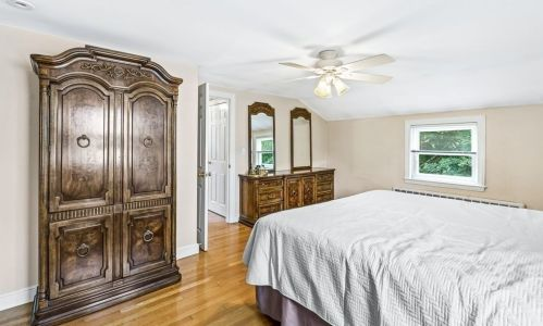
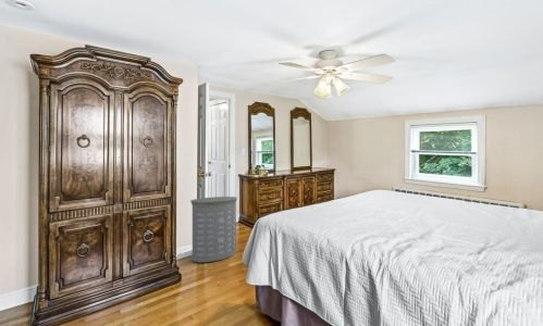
+ laundry hamper (214, 227)
